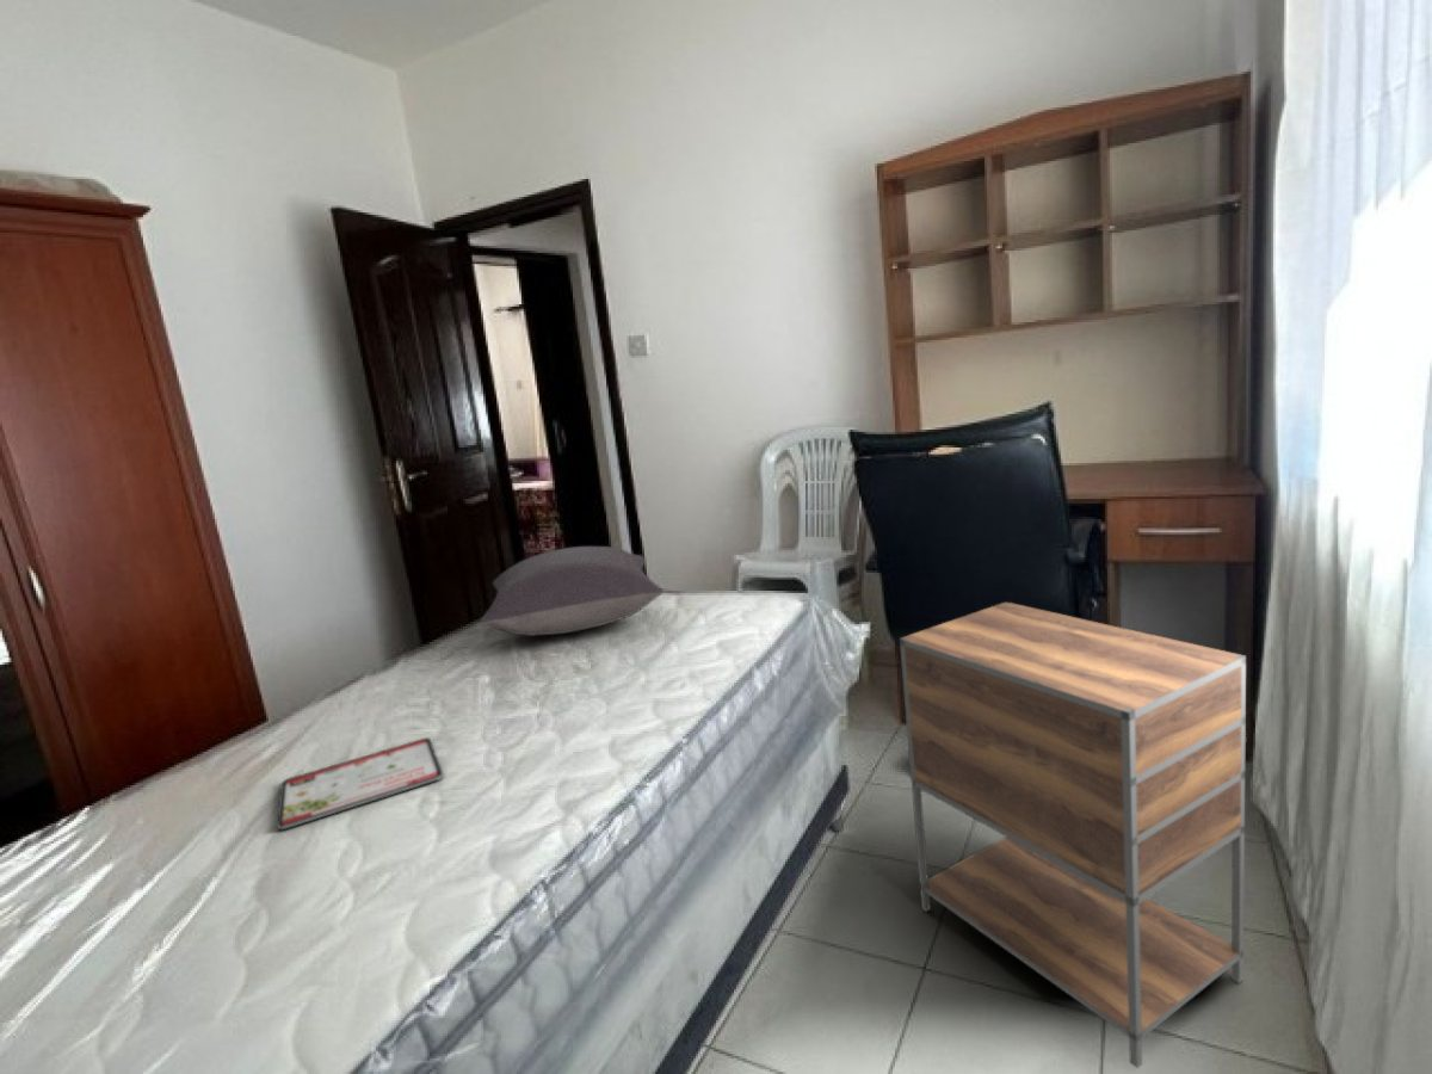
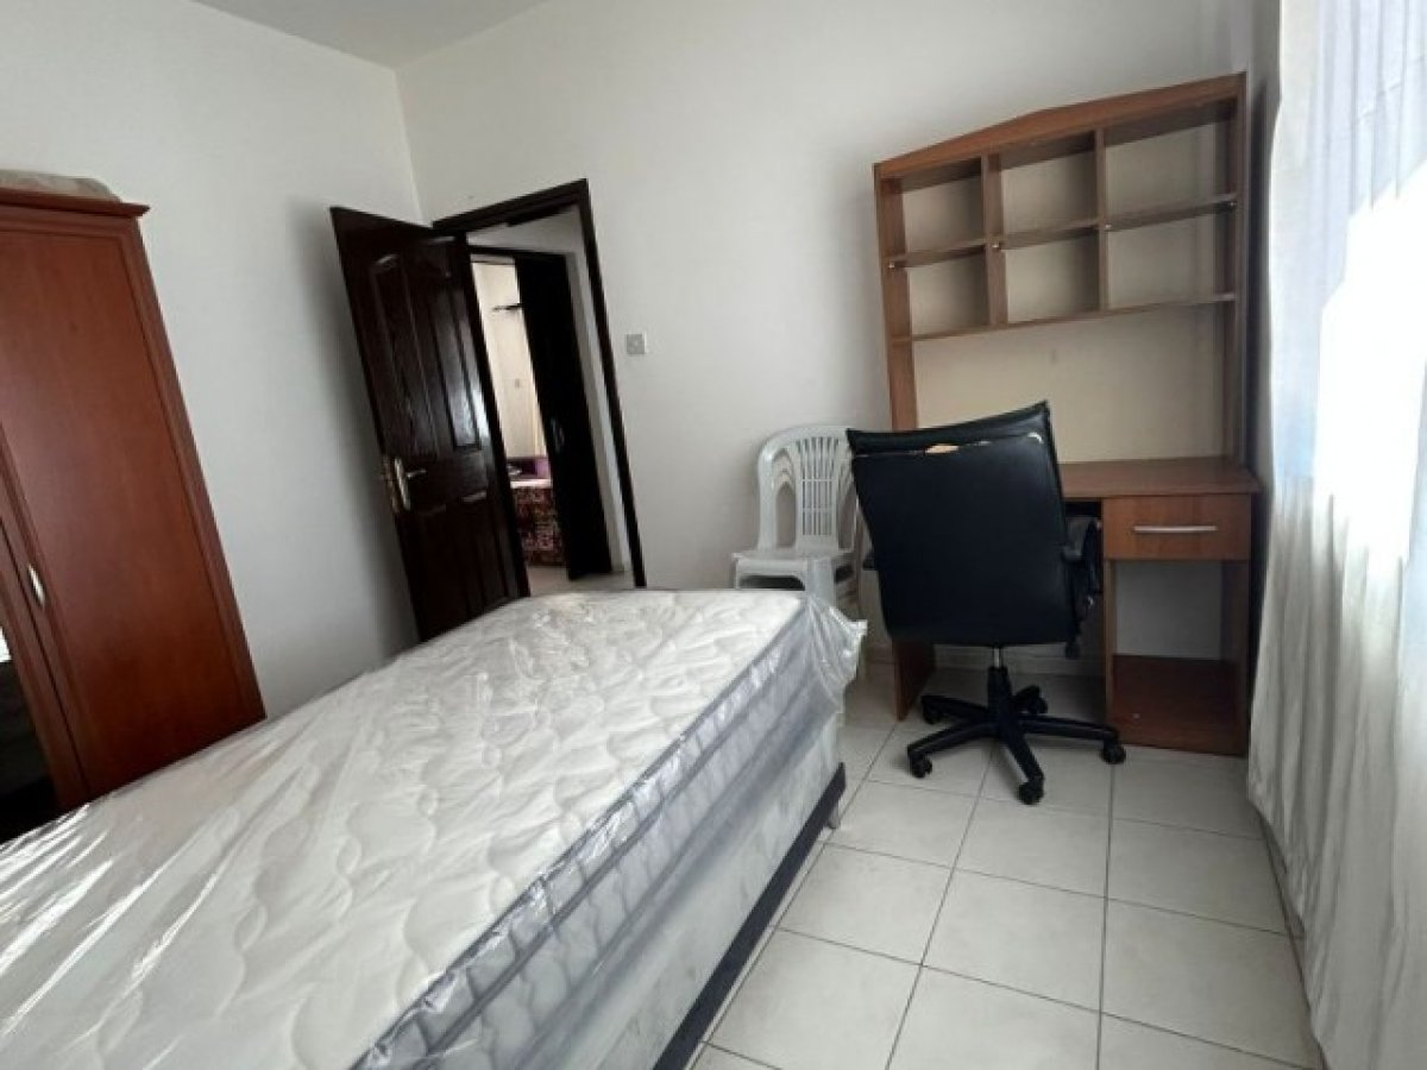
- pillow (572, 588)
- nightstand (1066, 796)
- tablet (360, 779)
